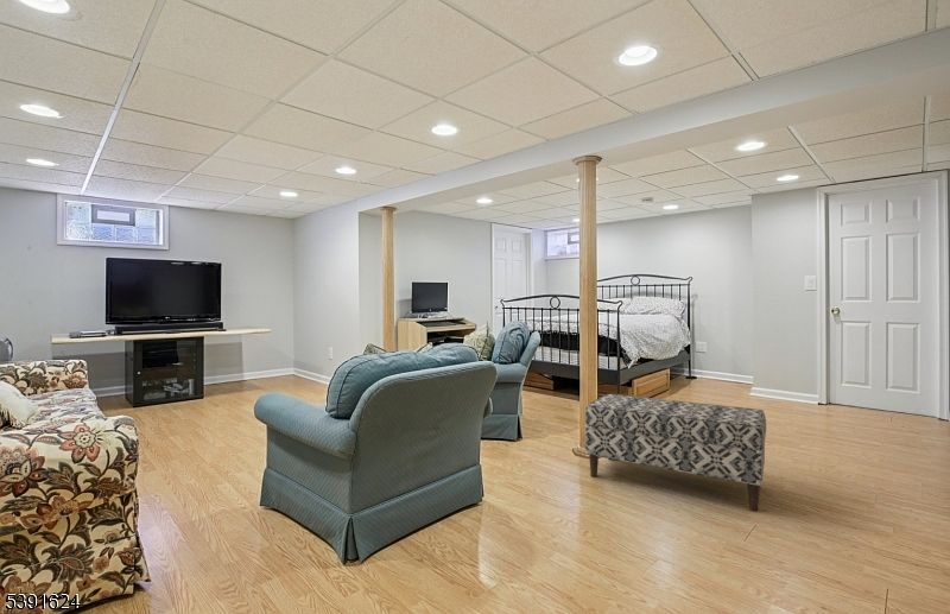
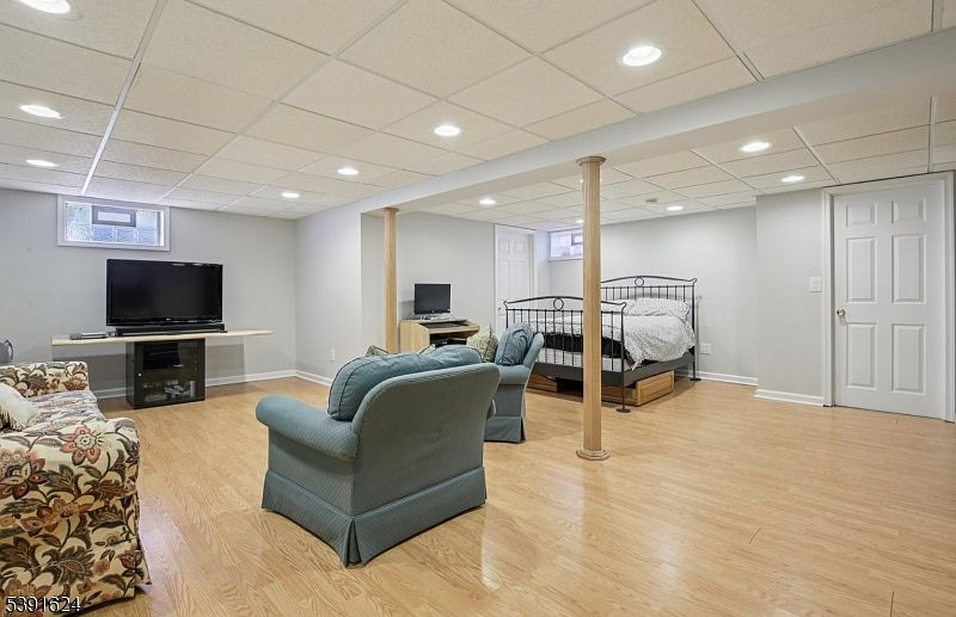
- bench (672, 443)
